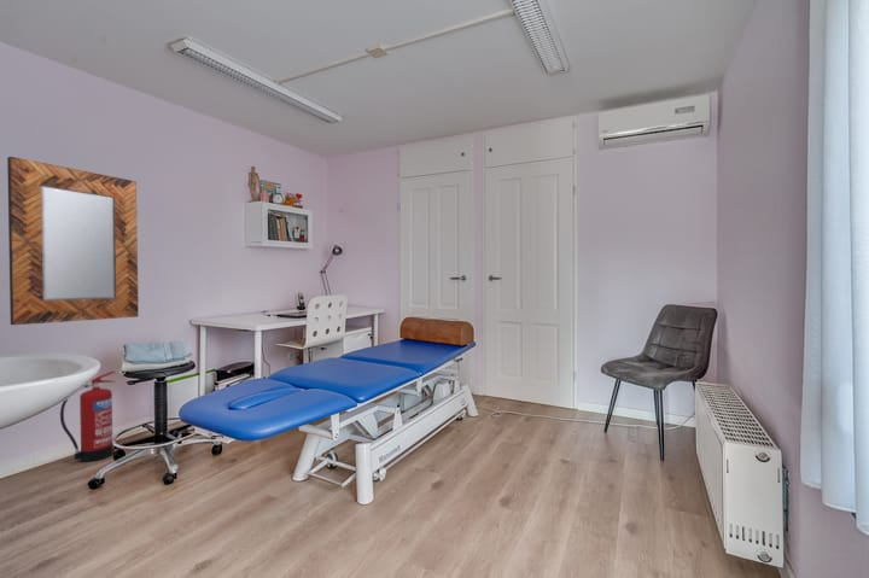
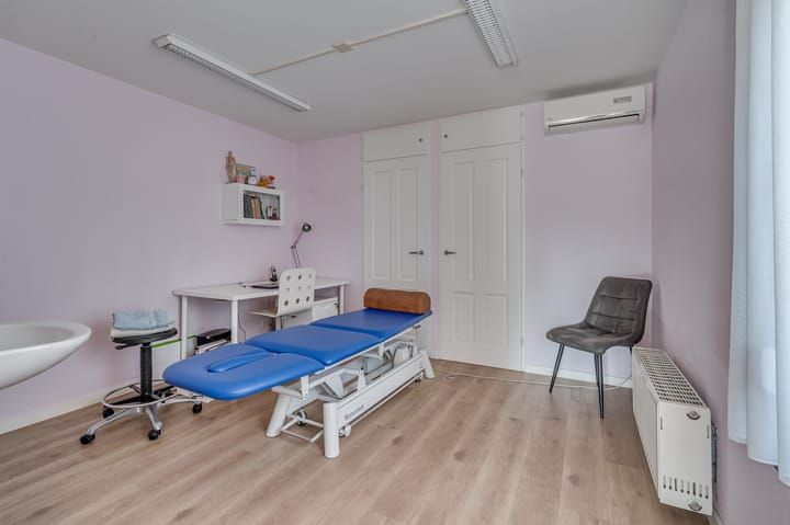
- home mirror (80, 245)
- fire extinguisher (89, 416)
